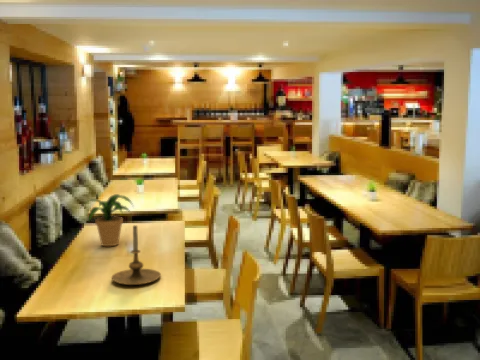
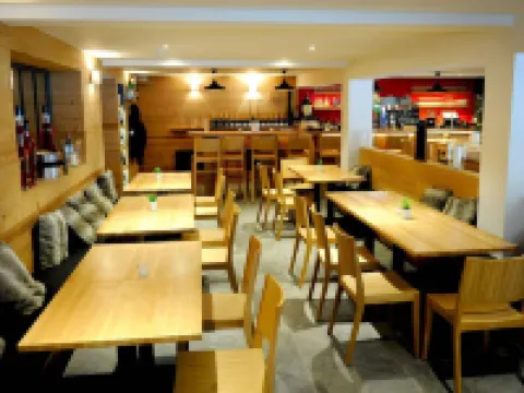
- potted plant (109, 220)
- candle holder (135, 252)
